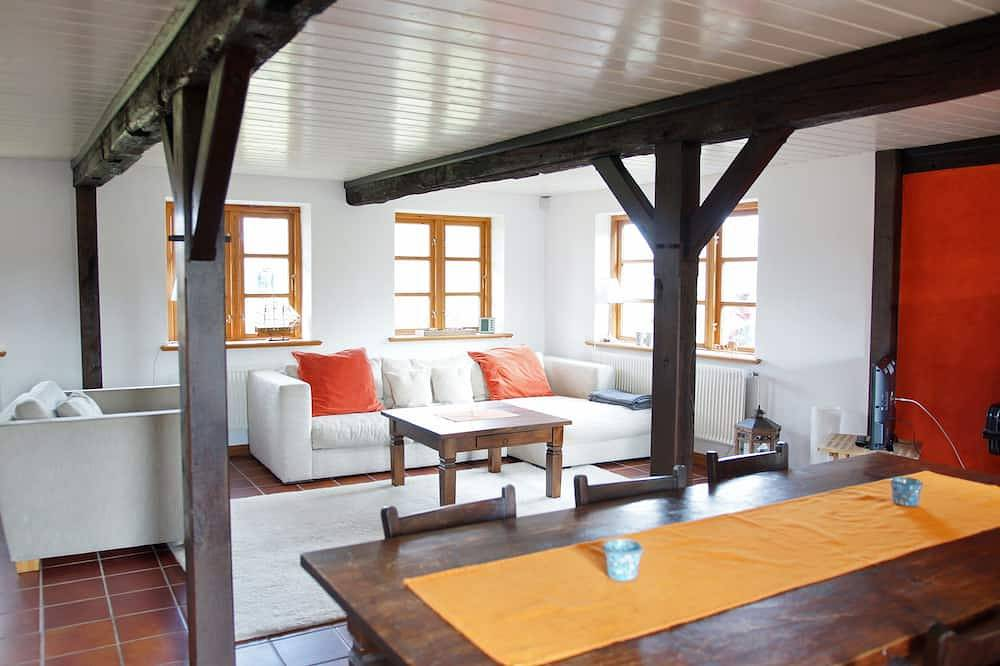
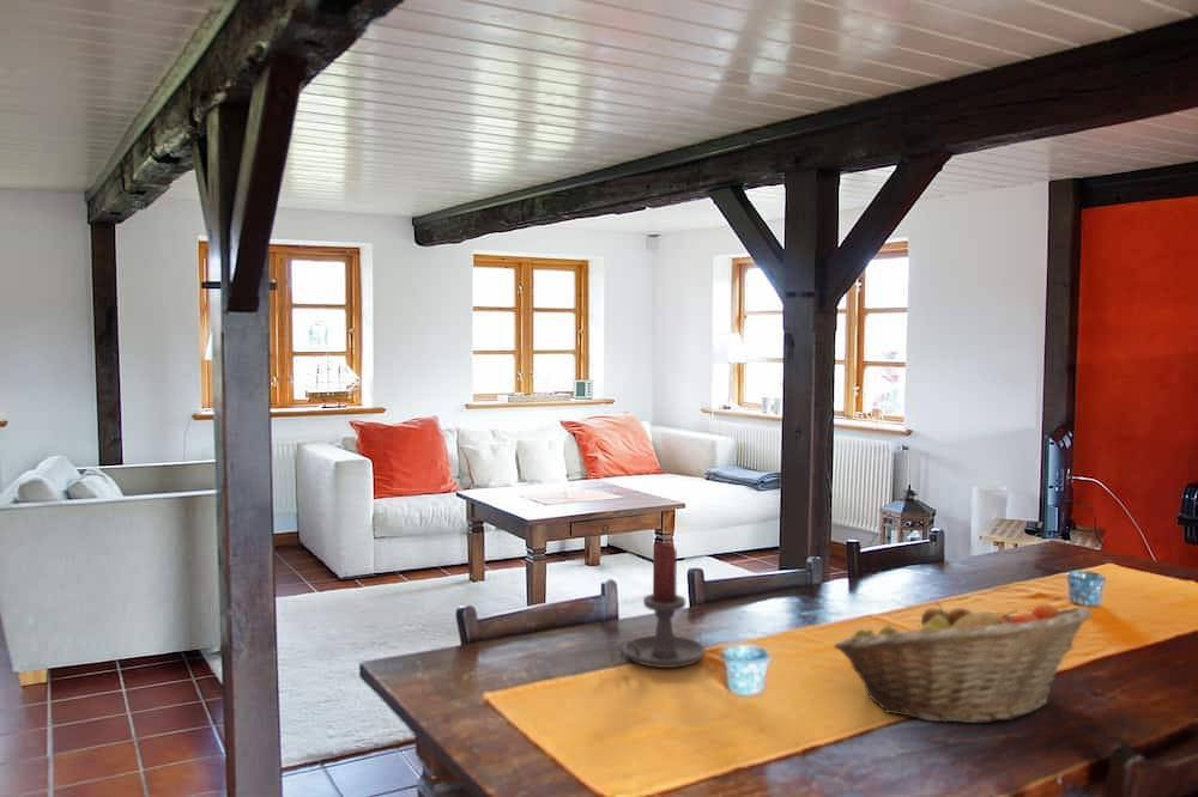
+ fruit basket (962, 647)
+ candle holder (654, 602)
